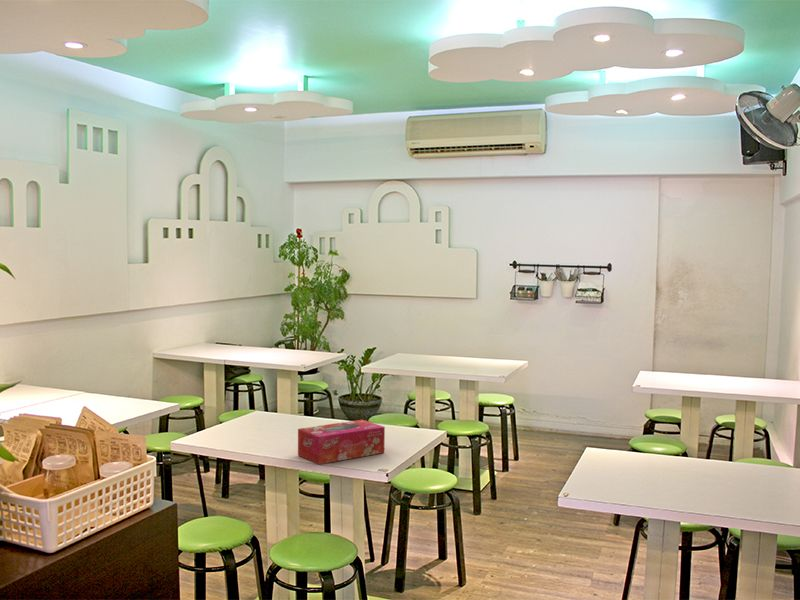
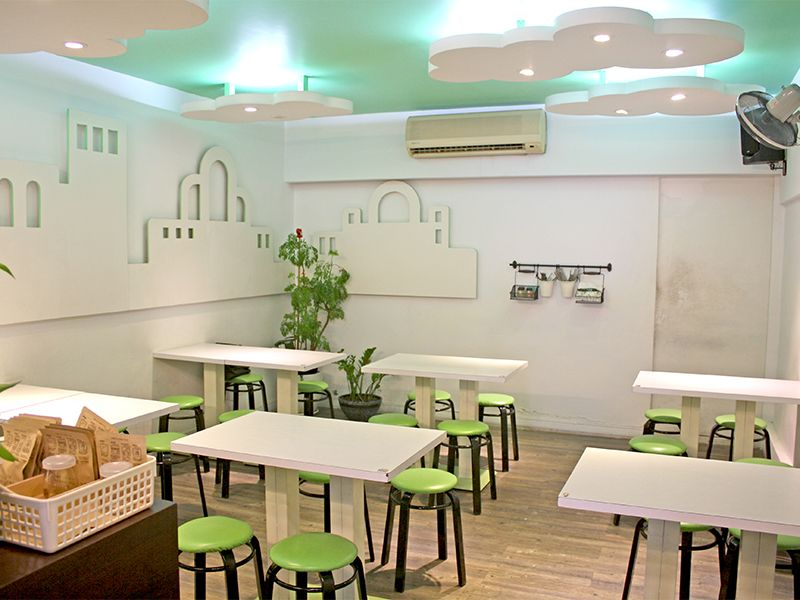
- tissue box (341, 440)
